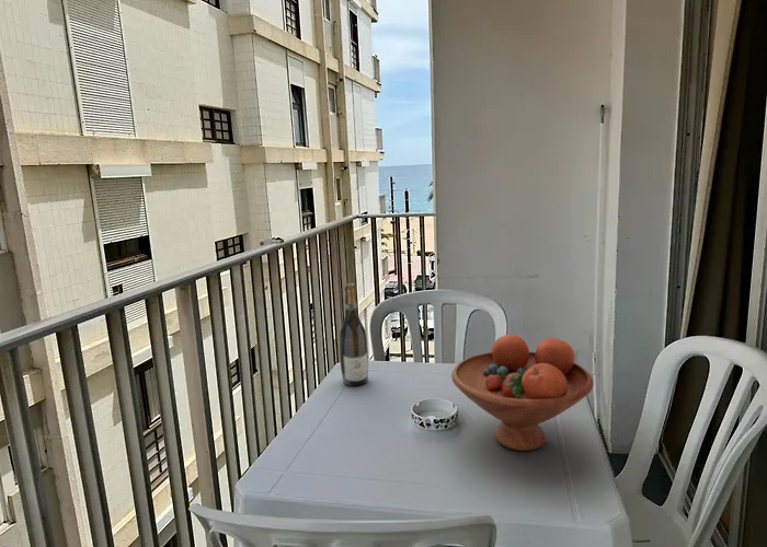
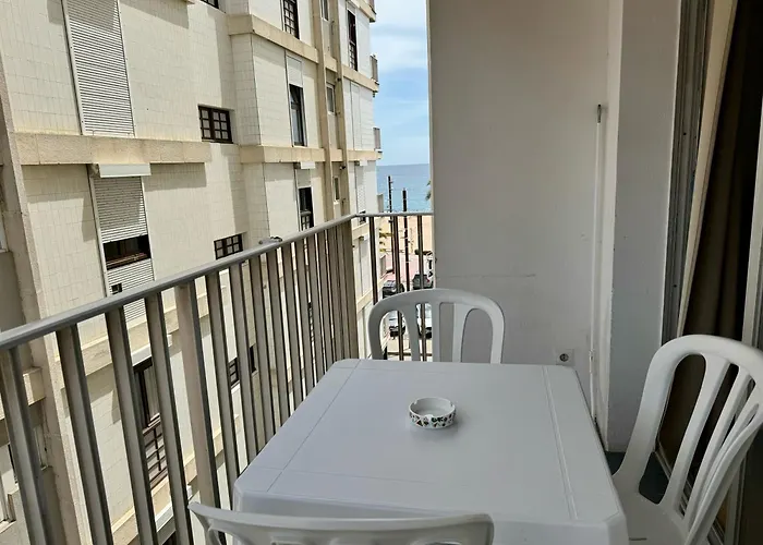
- fruit bowl (519, 394)
- wine bottle (352, 334)
